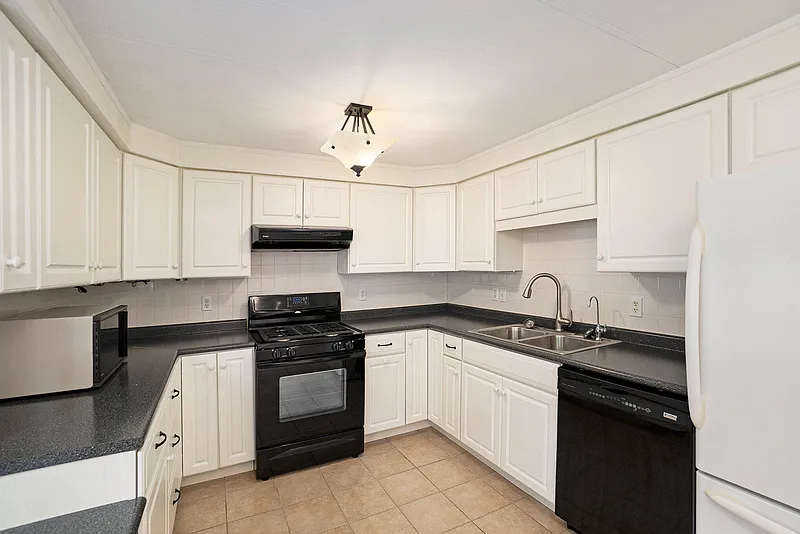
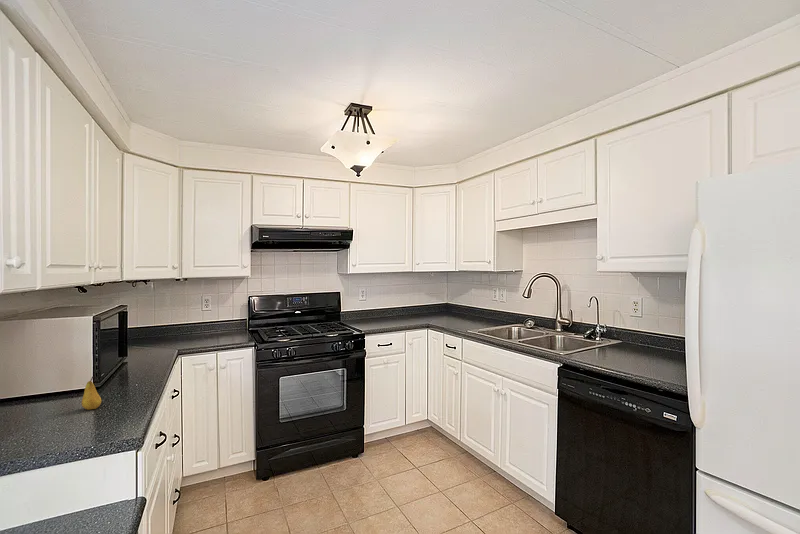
+ fruit (91, 392)
